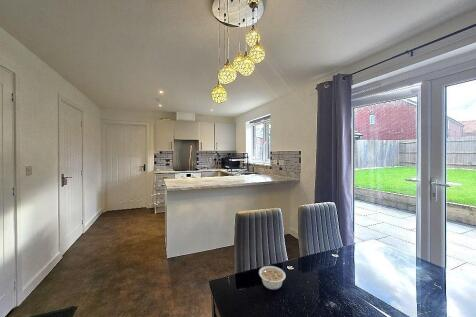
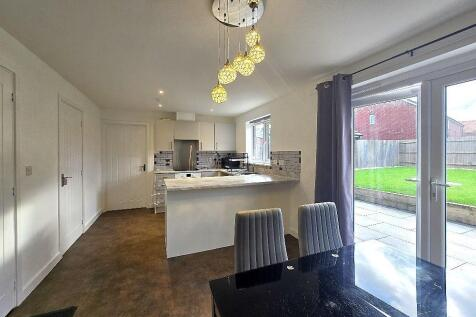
- legume (272, 278)
